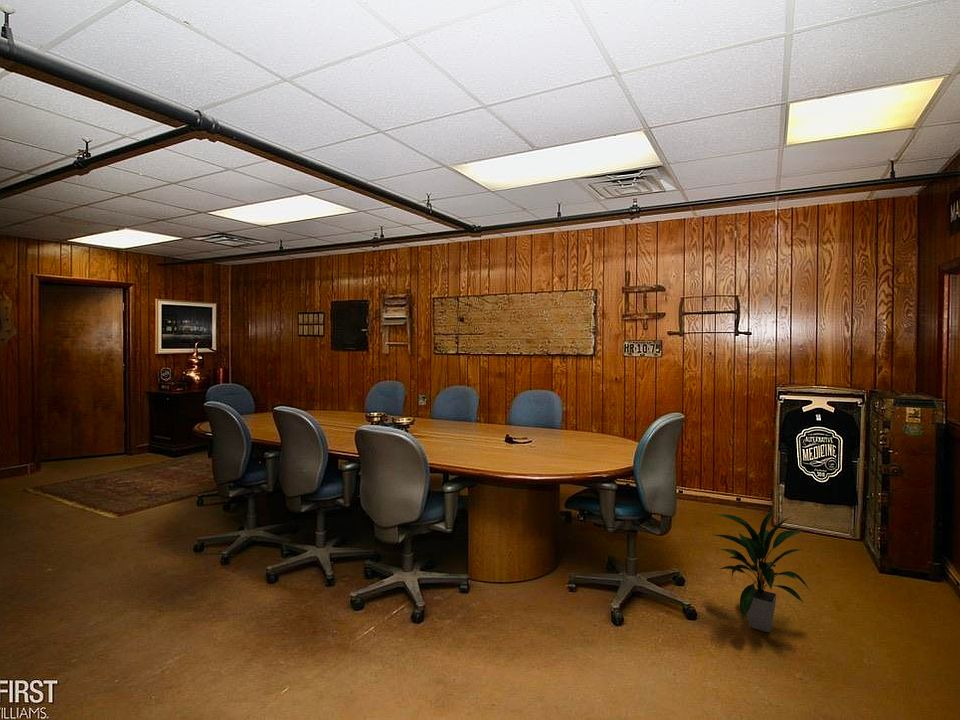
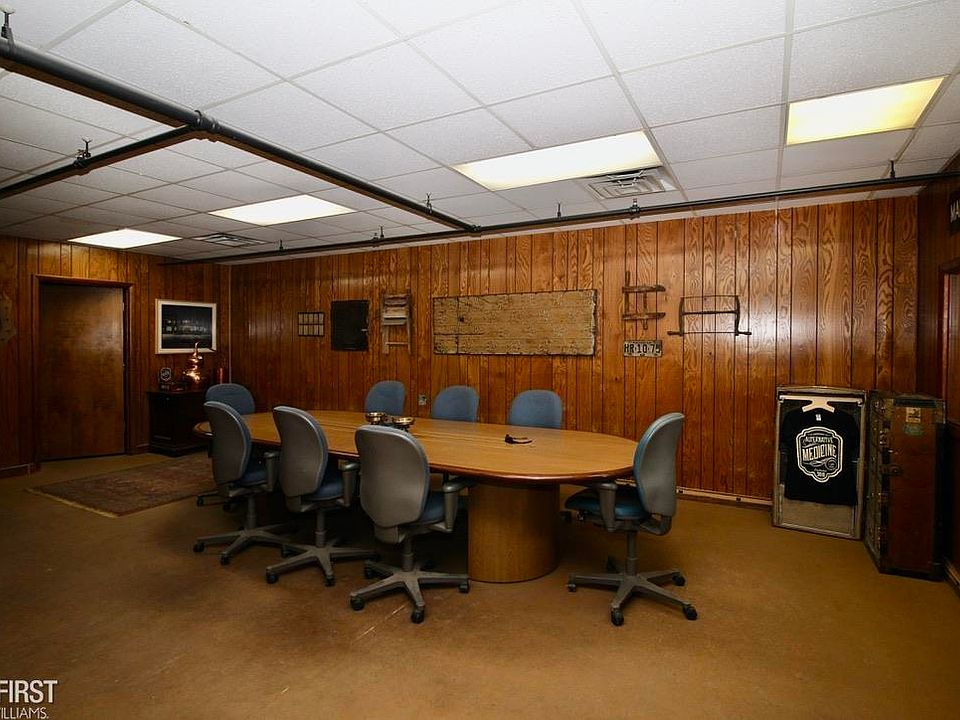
- indoor plant (757, 567)
